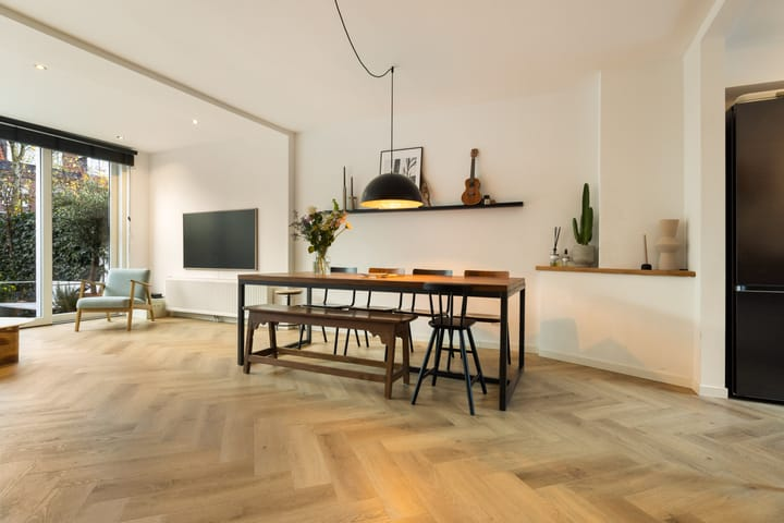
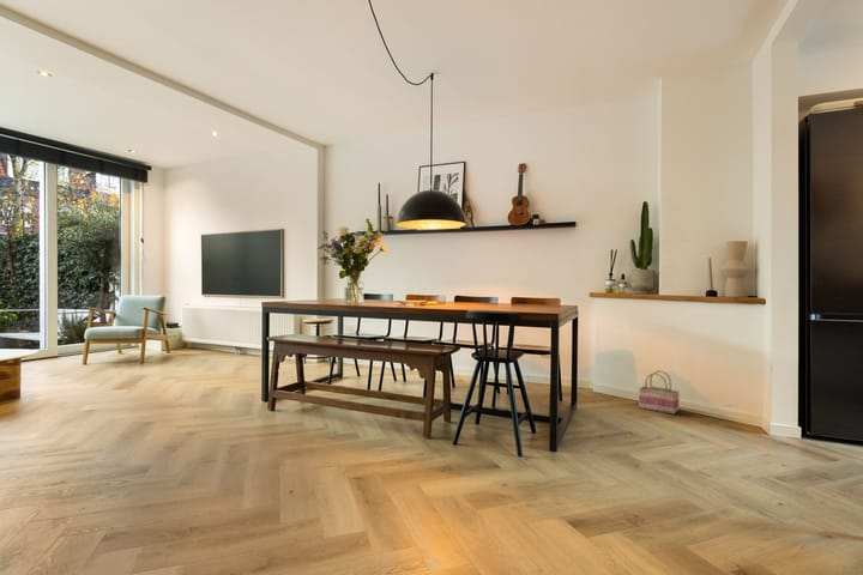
+ basket (658, 391)
